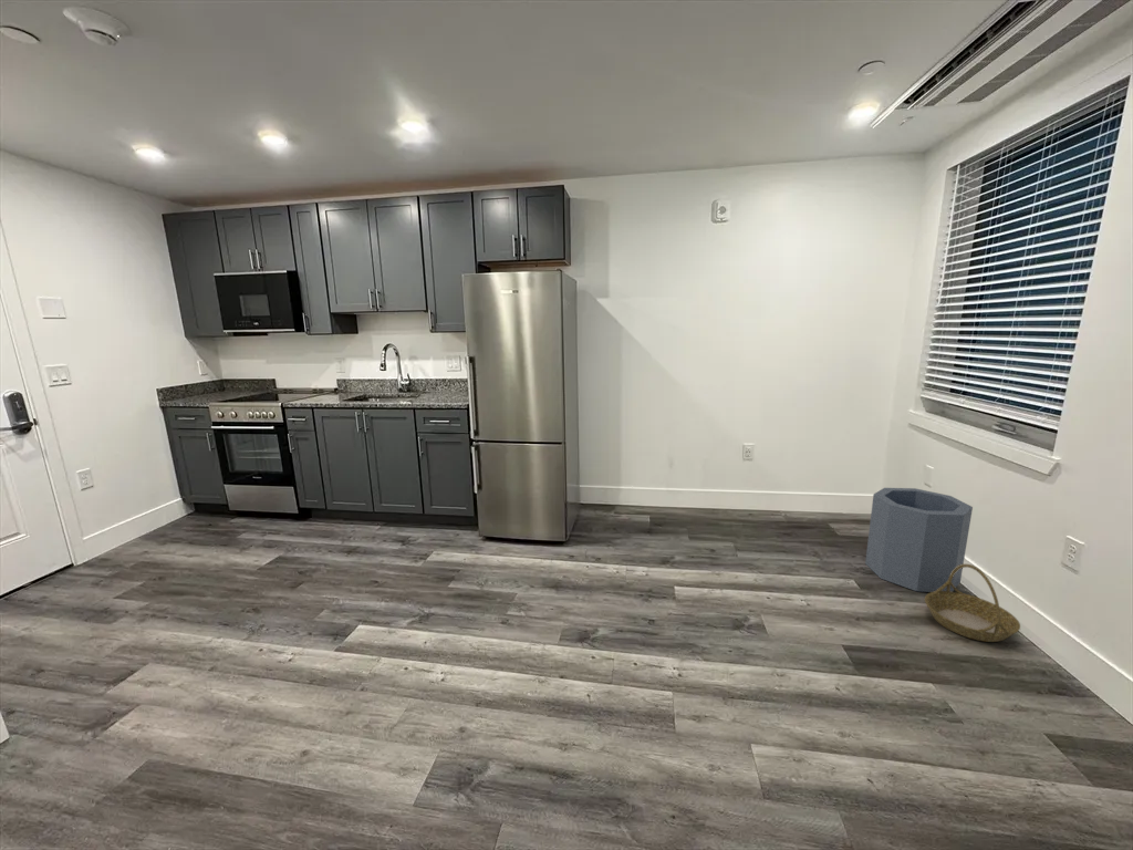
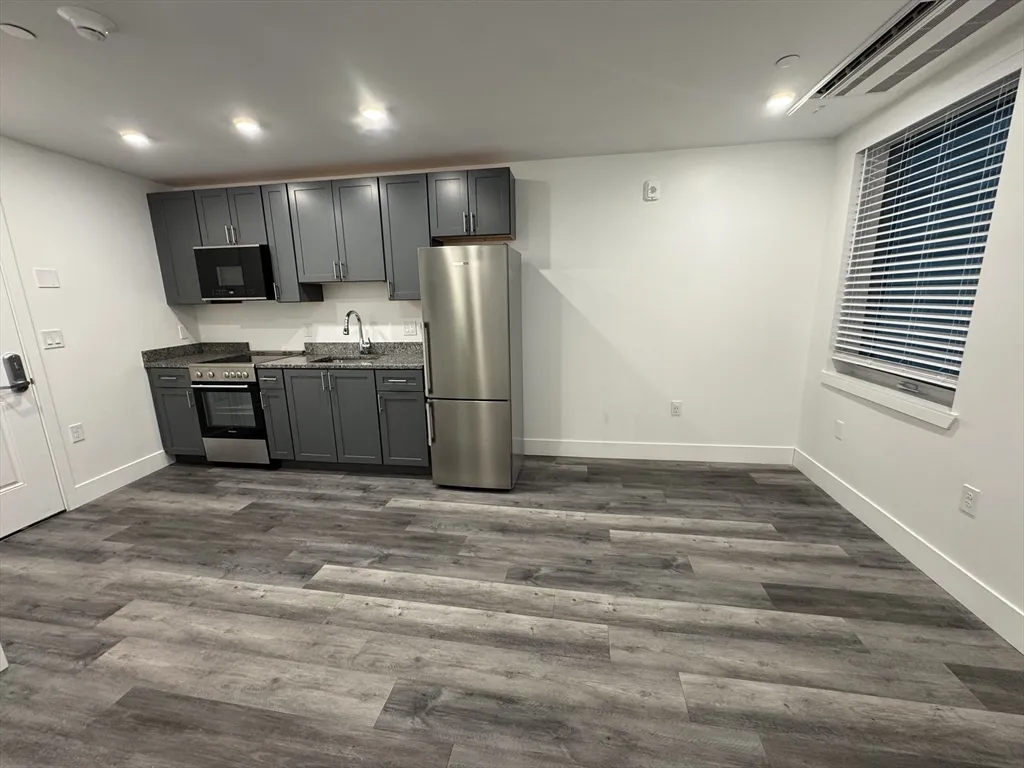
- basket (973, 597)
- trash can (915, 537)
